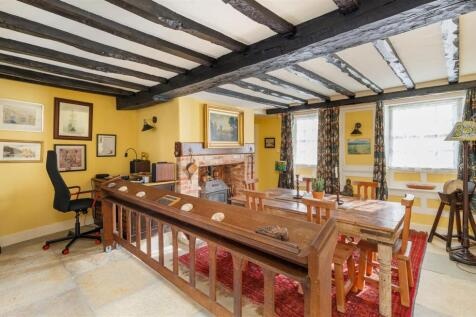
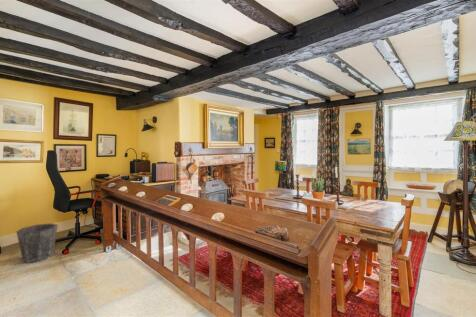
+ waste bin (38, 242)
